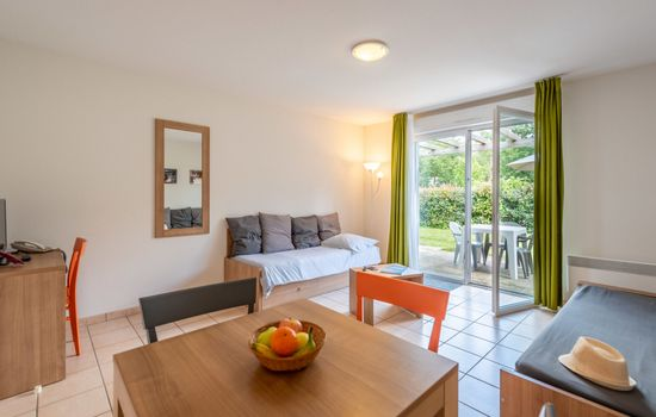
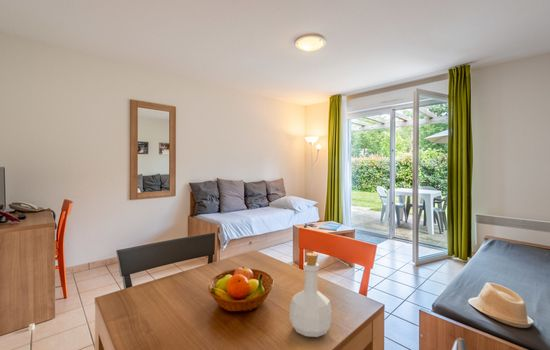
+ bottle (310, 292)
